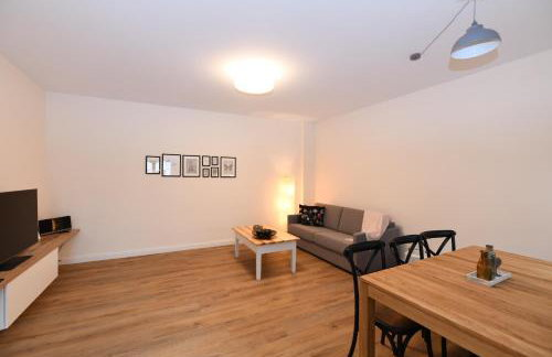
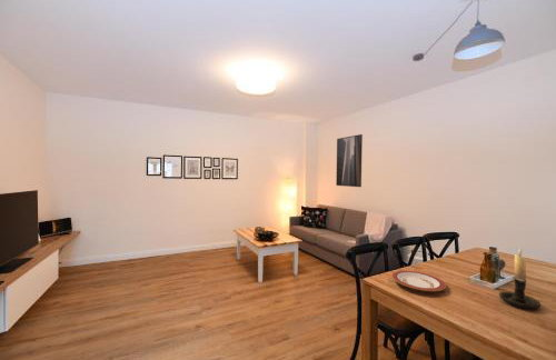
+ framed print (348, 161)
+ candle holder (520, 273)
+ plate (417, 281)
